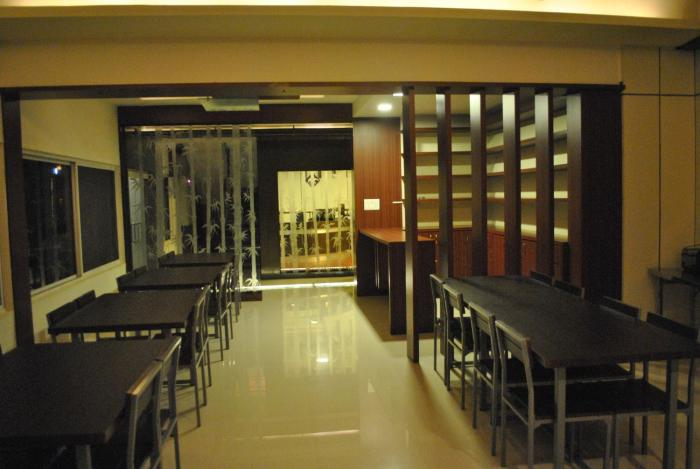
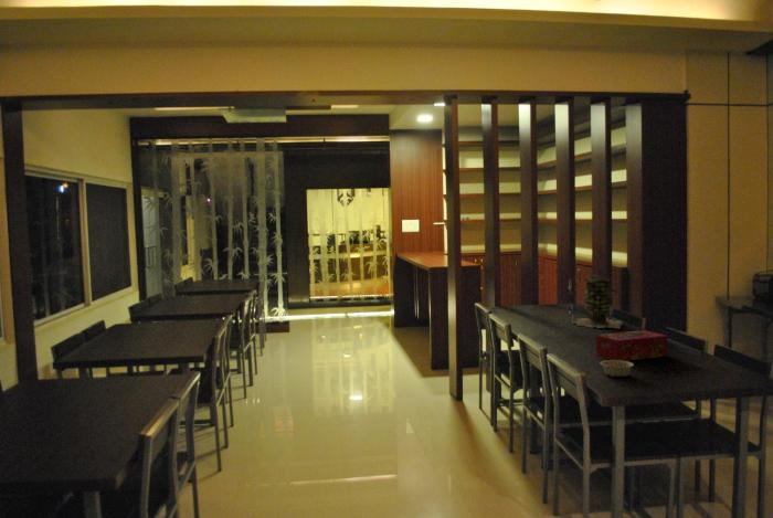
+ succulent plant (599, 298)
+ tissue box (631, 345)
+ legume (615, 368)
